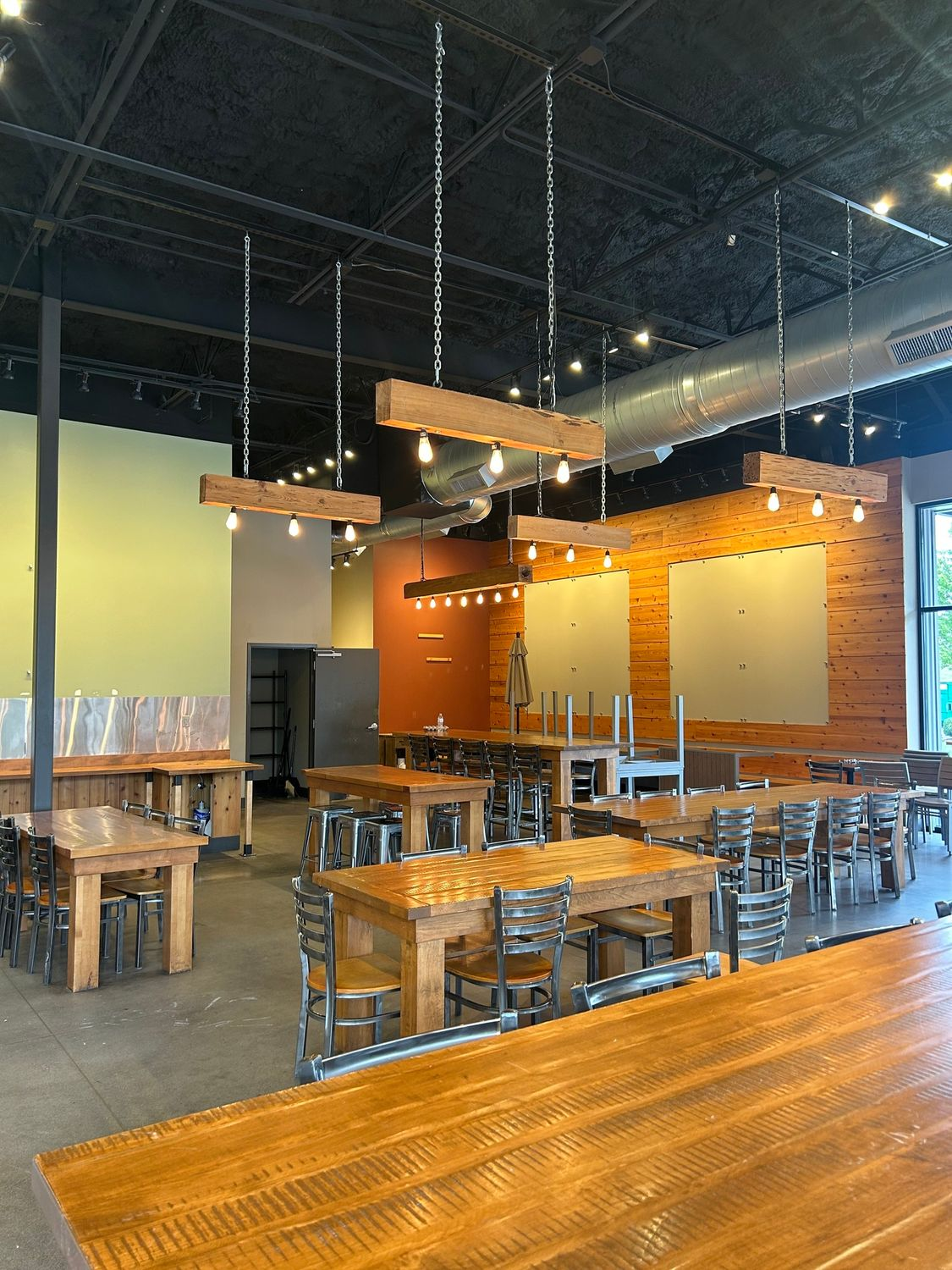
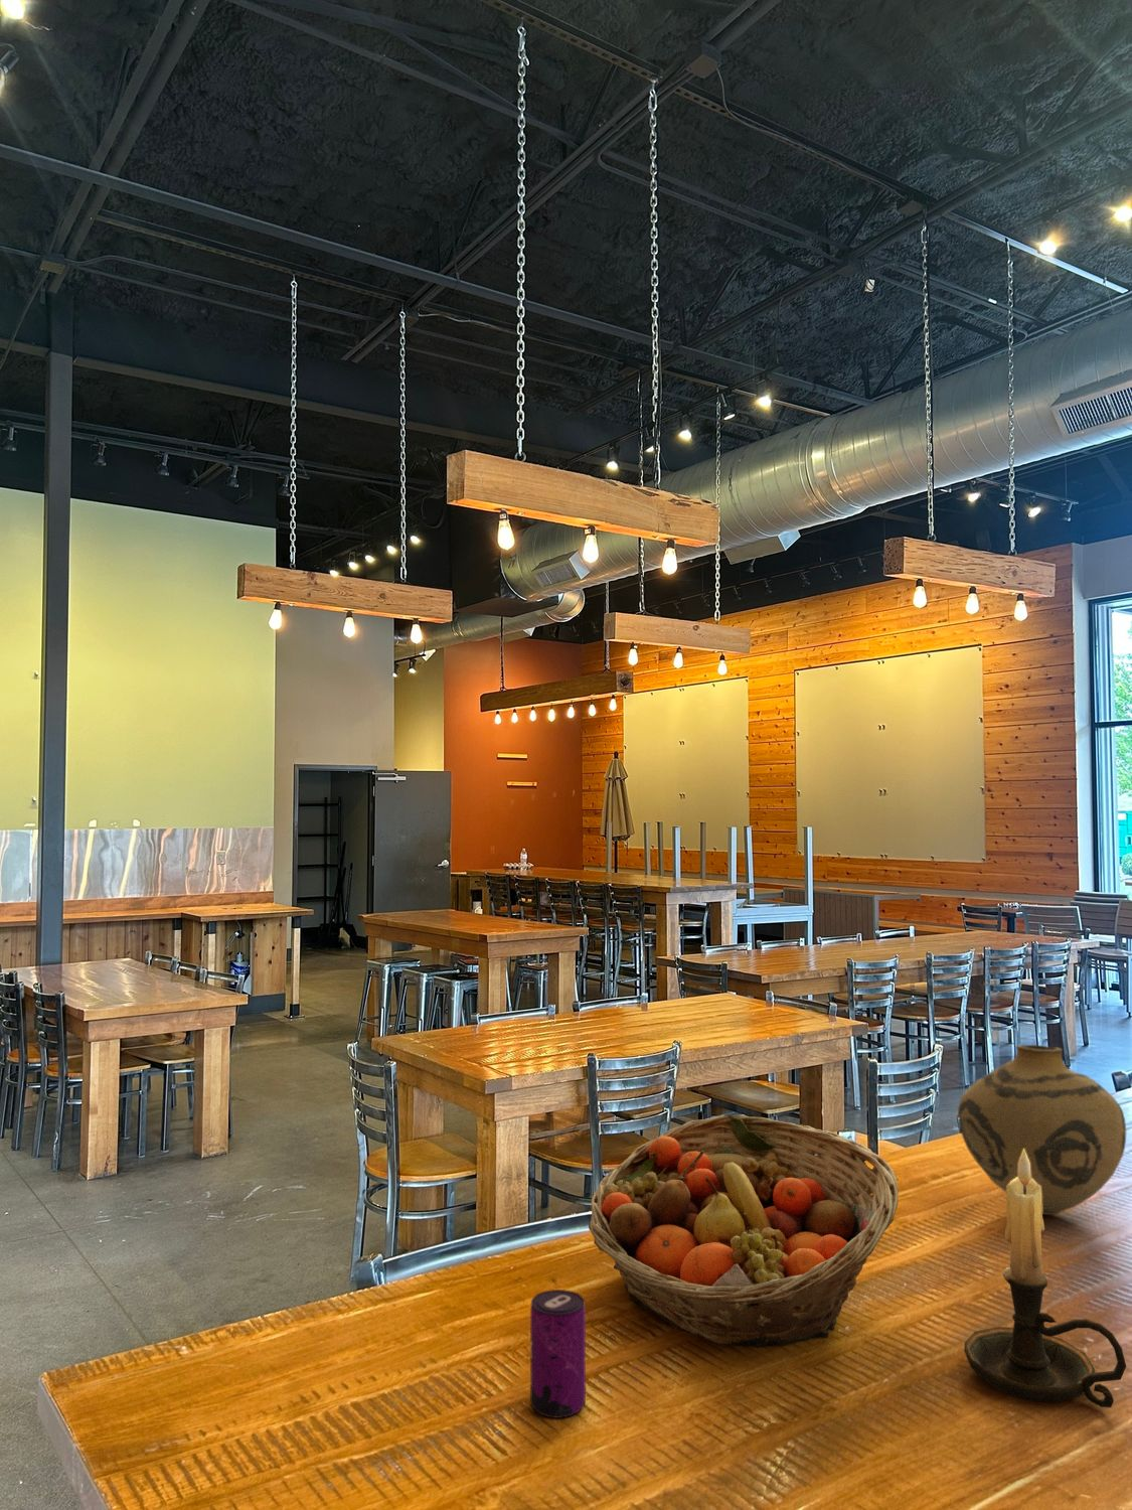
+ vase (1039, 1128)
+ fruit basket (736, 1220)
+ beverage can (558, 1352)
+ candle holder (1042, 1267)
